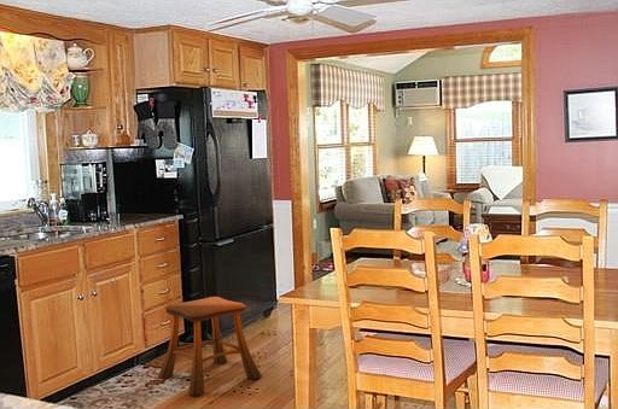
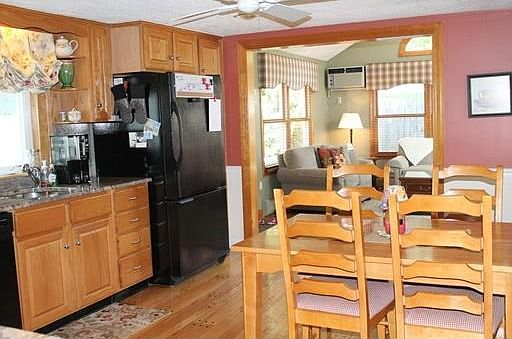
- stool (208, 340)
